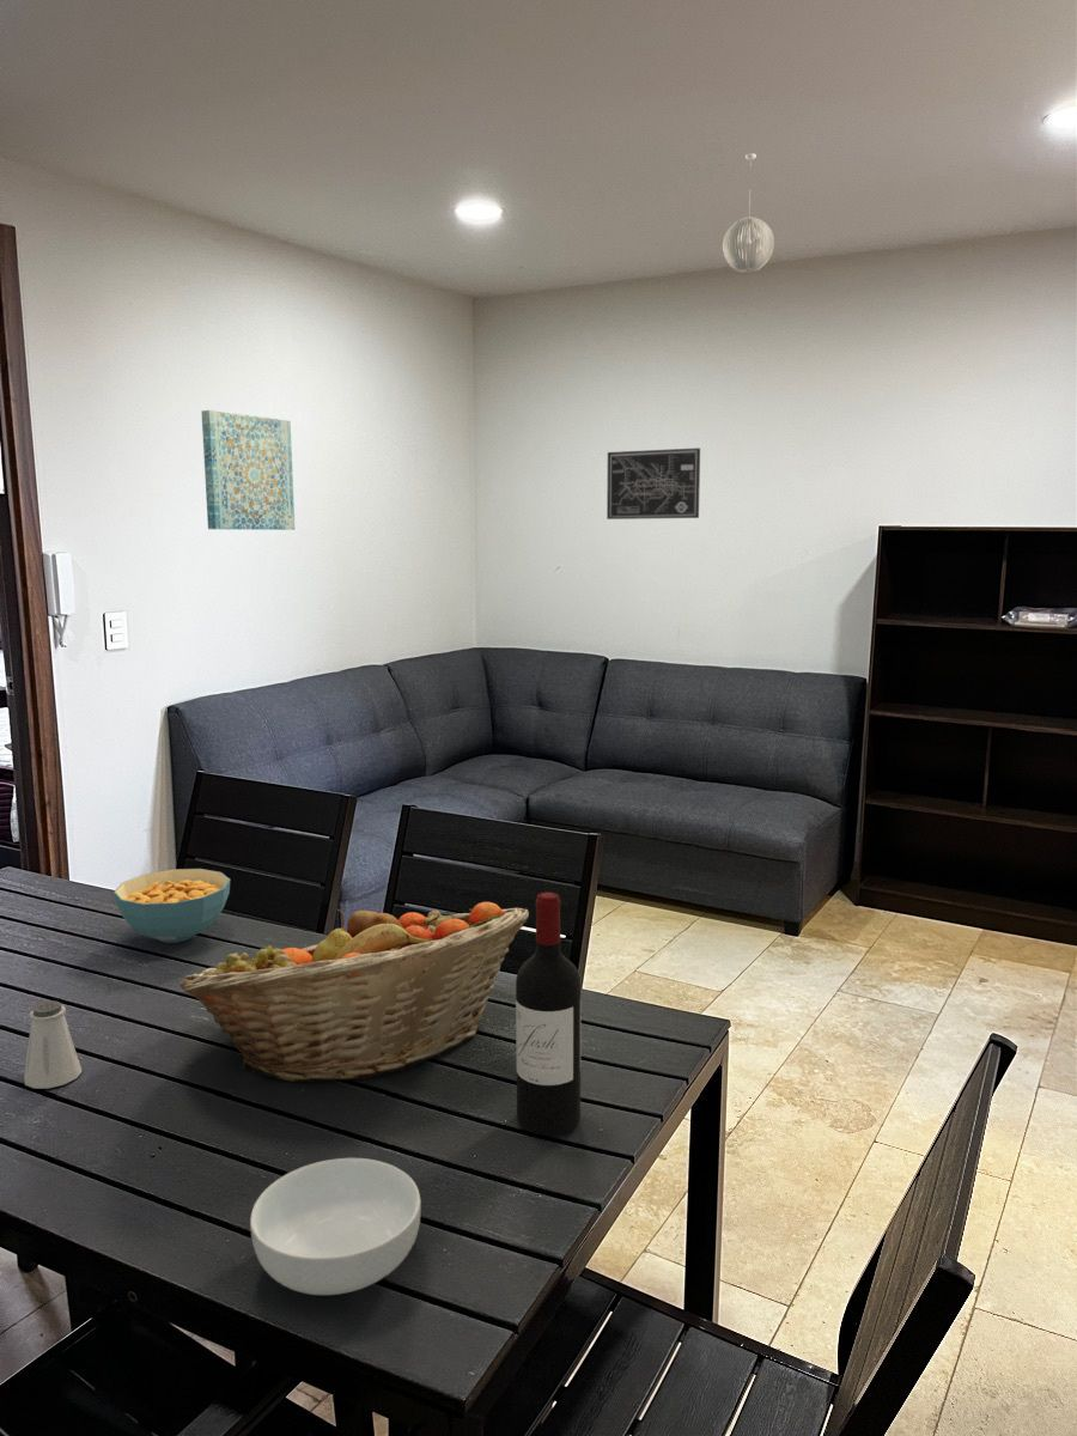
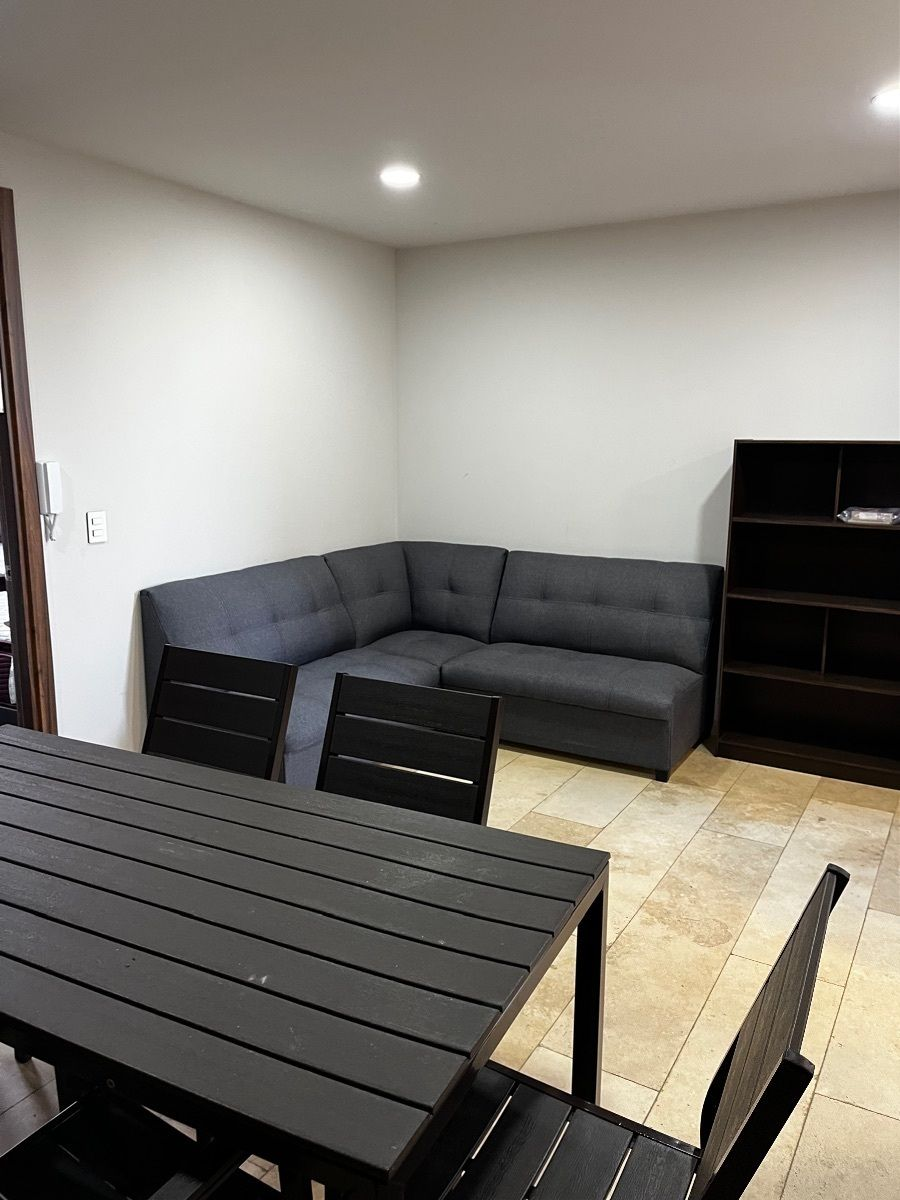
- saltshaker (49, 1040)
- pendant light (749, 211)
- cereal bowl (174, 911)
- wine bottle (548, 1009)
- fruit basket (363, 972)
- wall art (652, 485)
- cereal bowl (337, 1234)
- wall art (250, 473)
